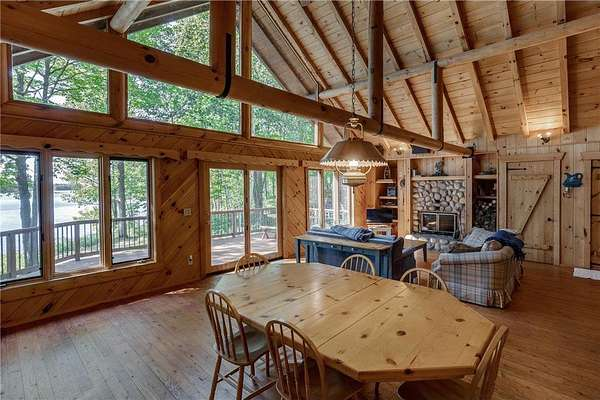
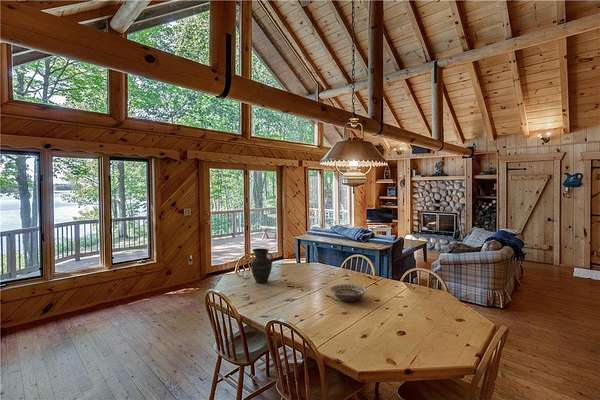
+ pitcher (262, 265)
+ decorative bowl (348, 294)
